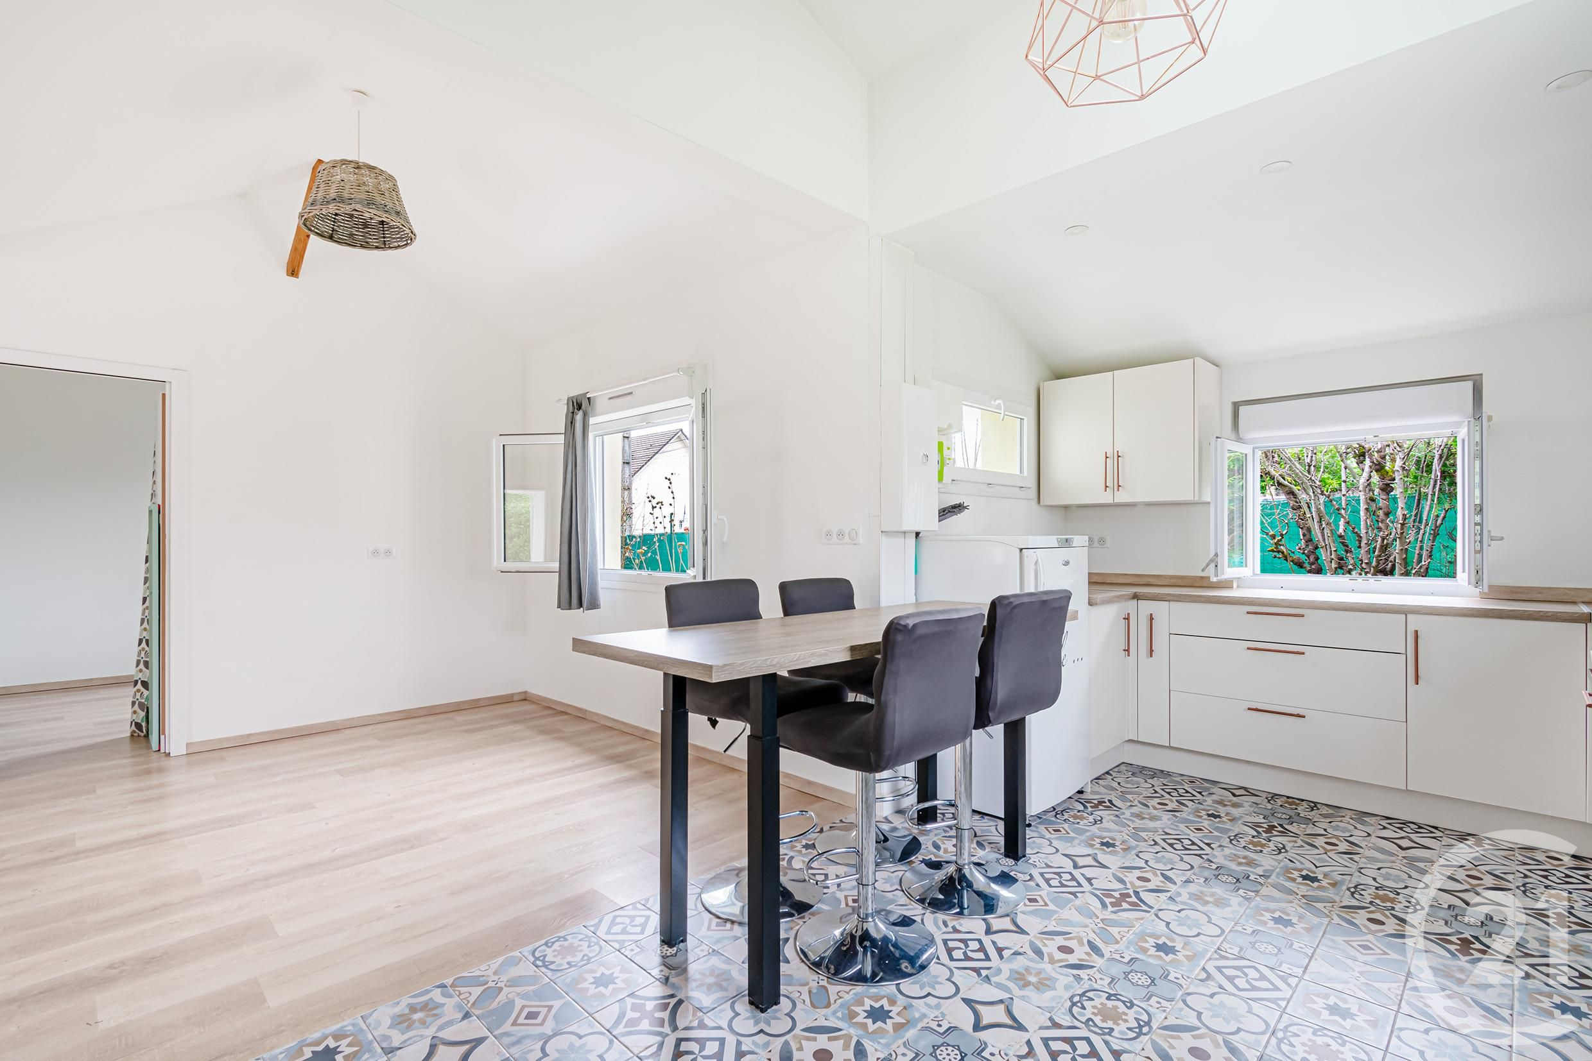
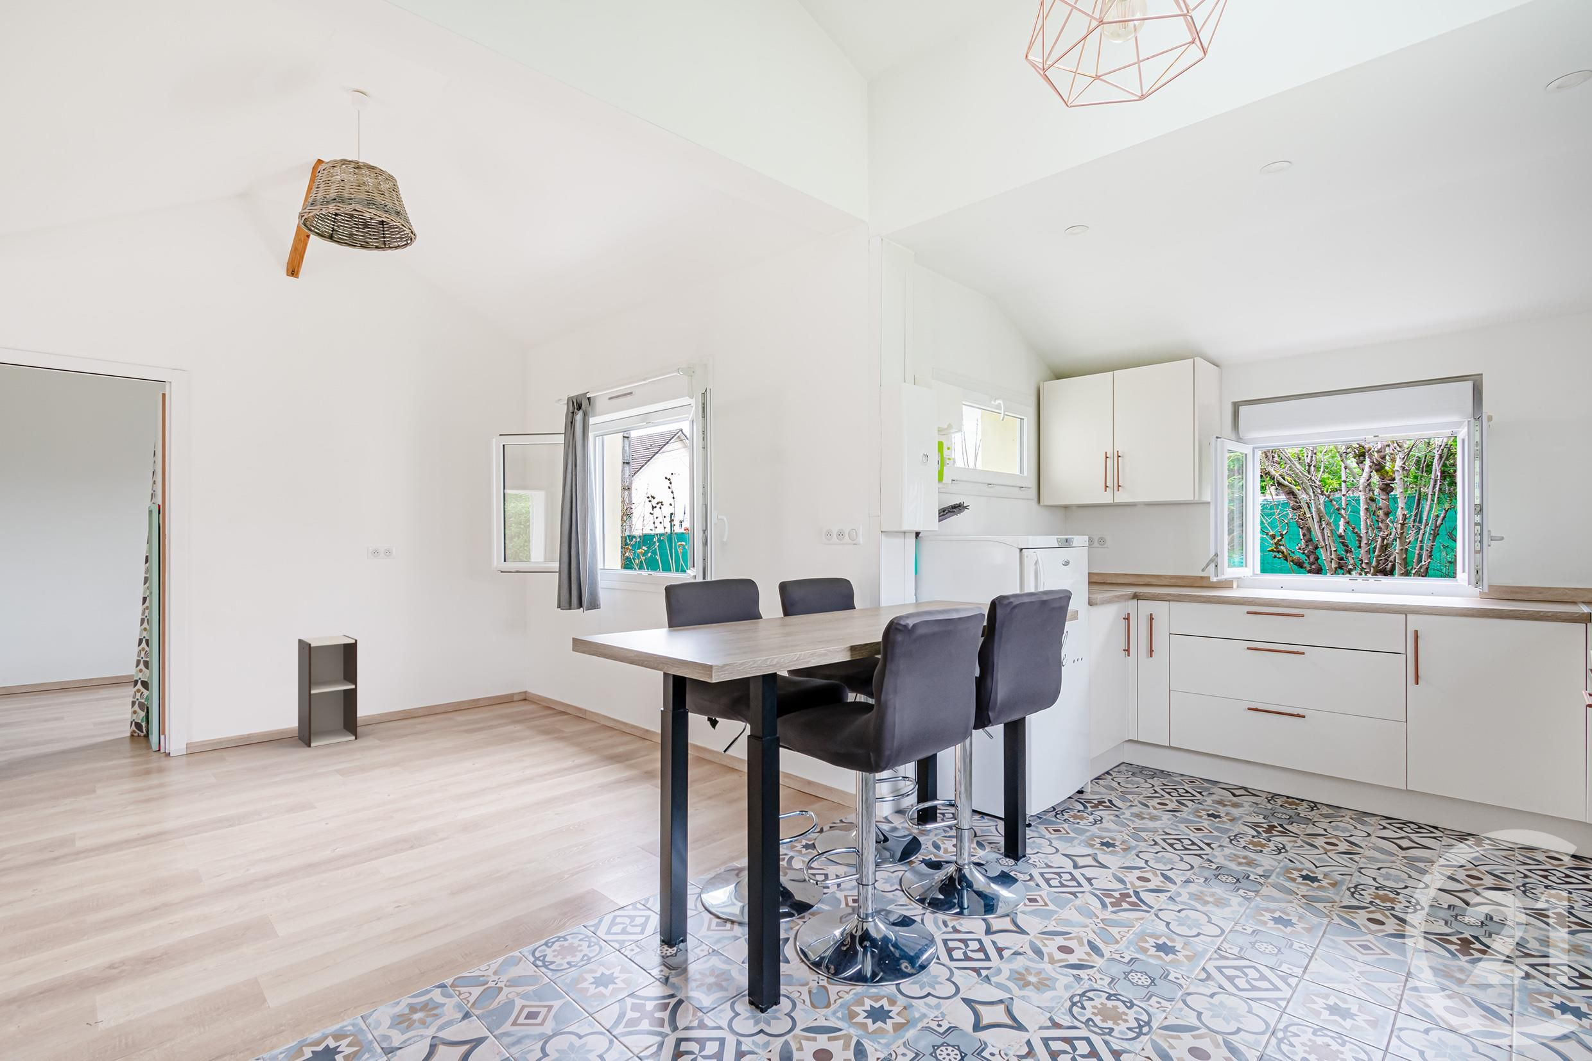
+ shelf unit (327, 688)
